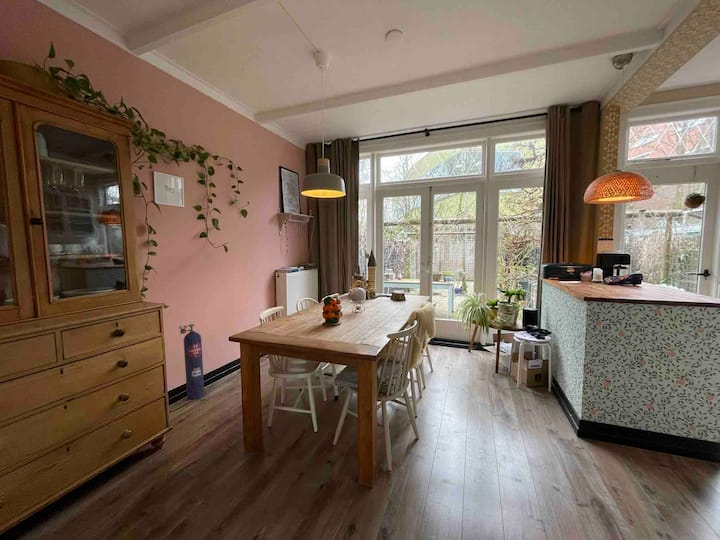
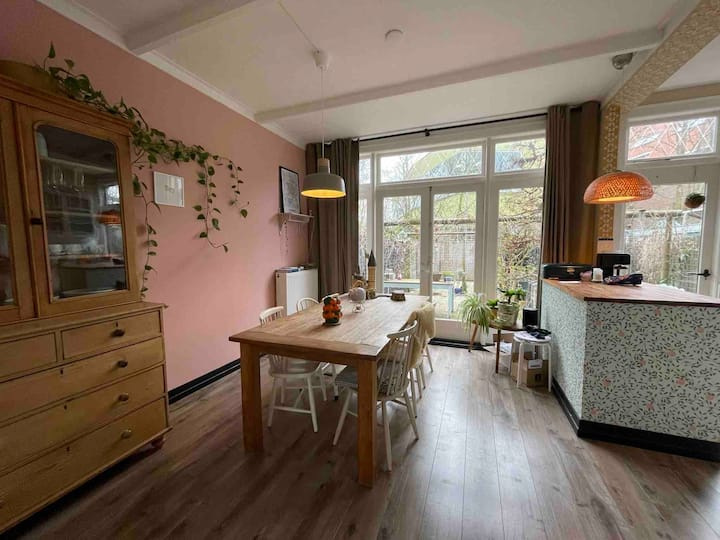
- gas cylinder (192, 360)
